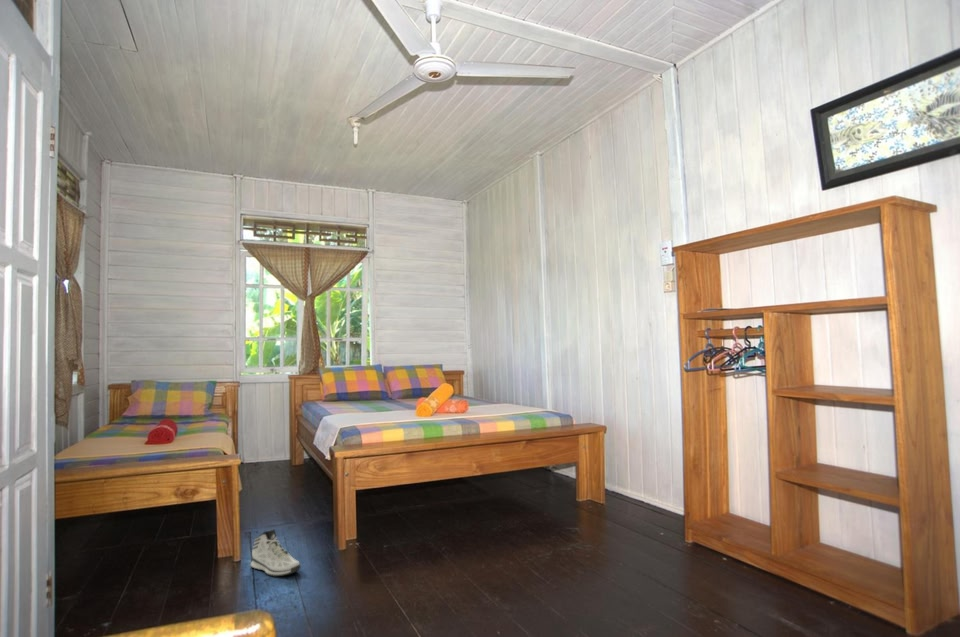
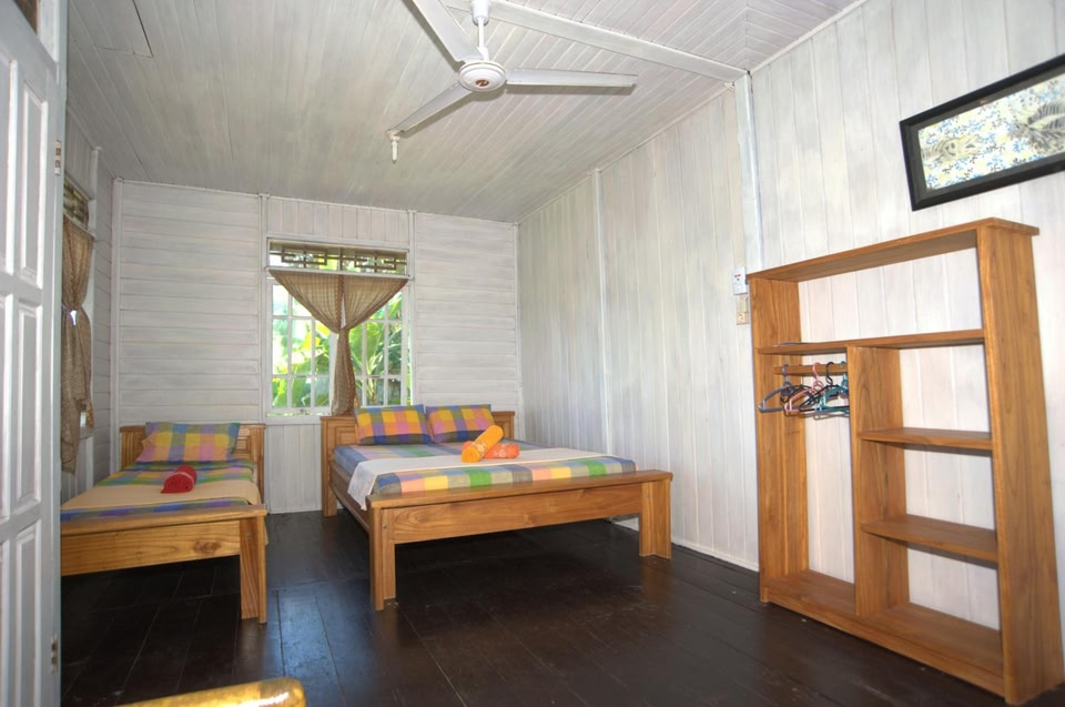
- sneaker (274, 551)
